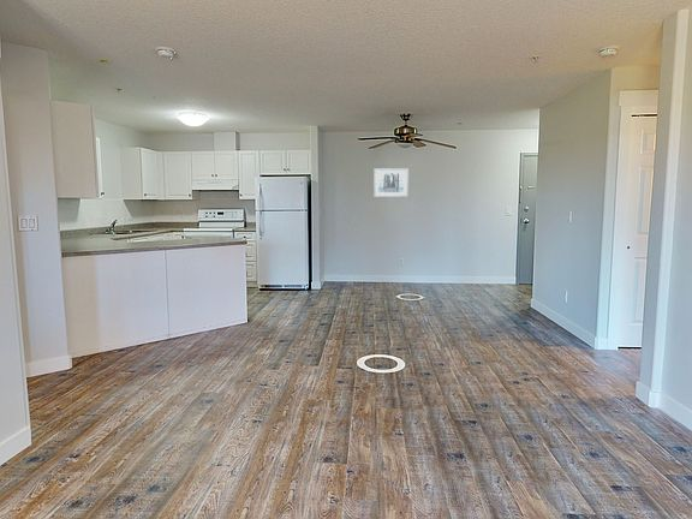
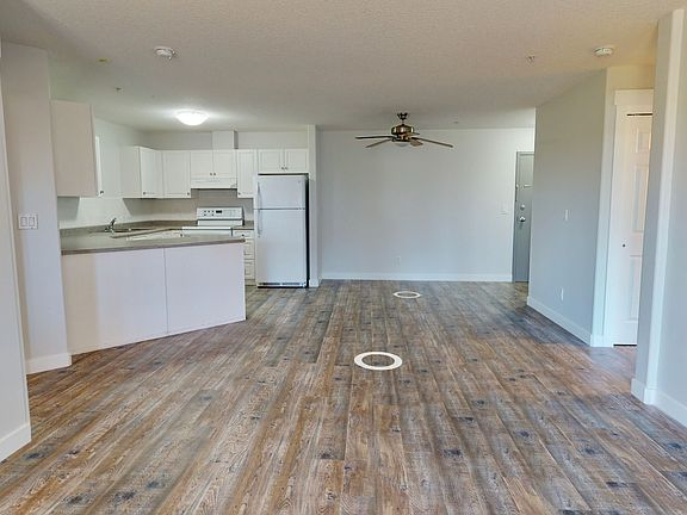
- wall art (390, 183)
